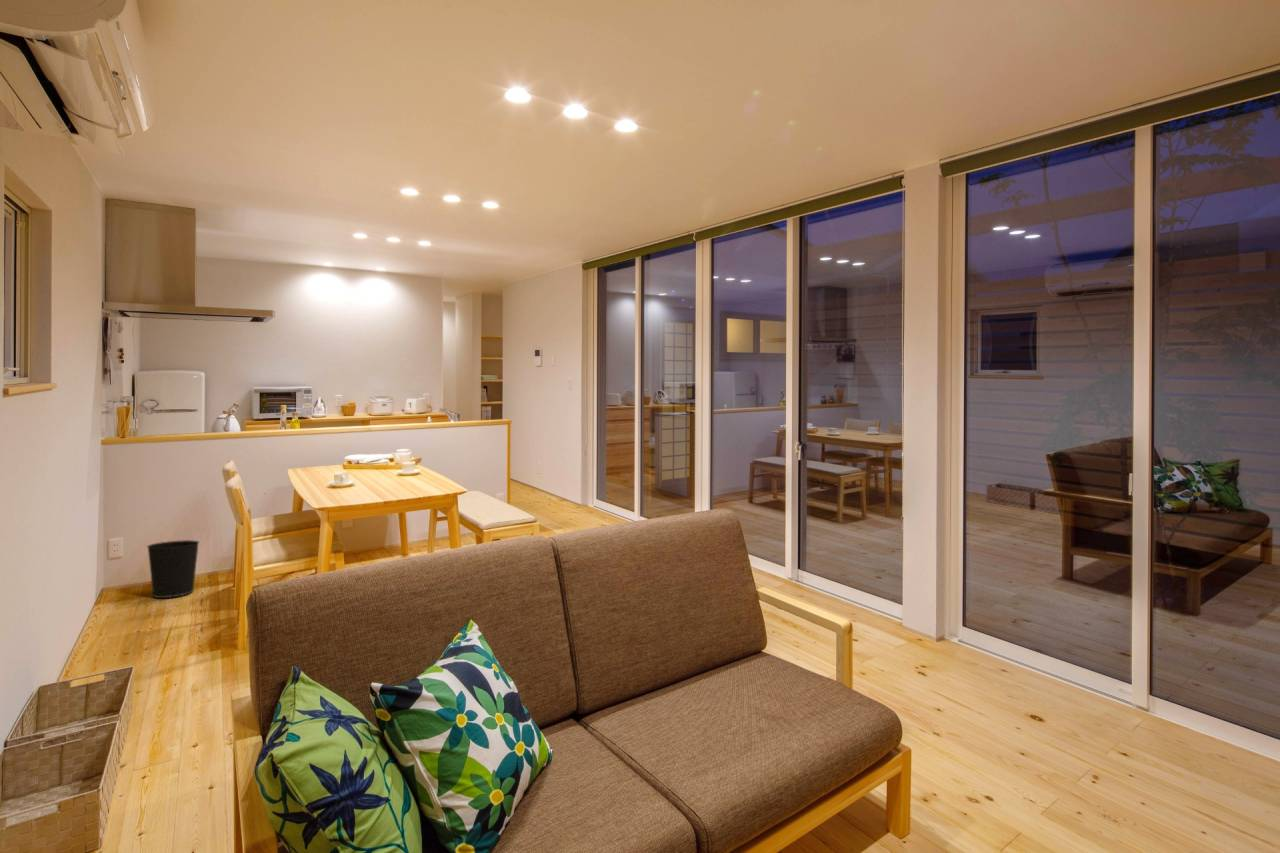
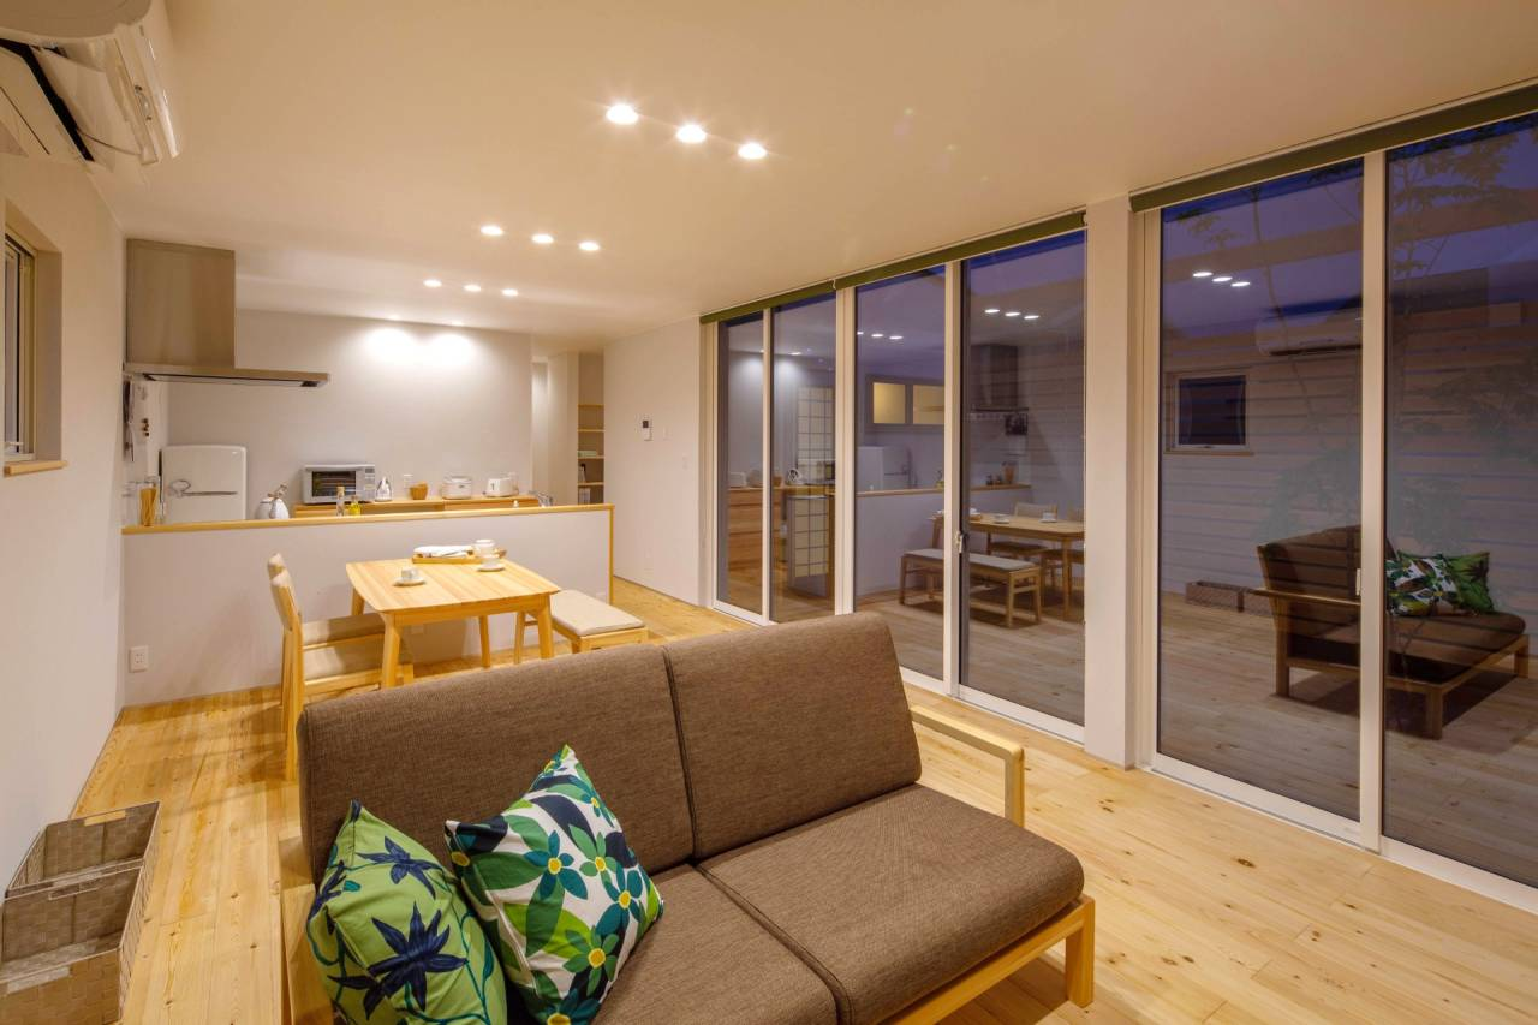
- wastebasket (173, 568)
